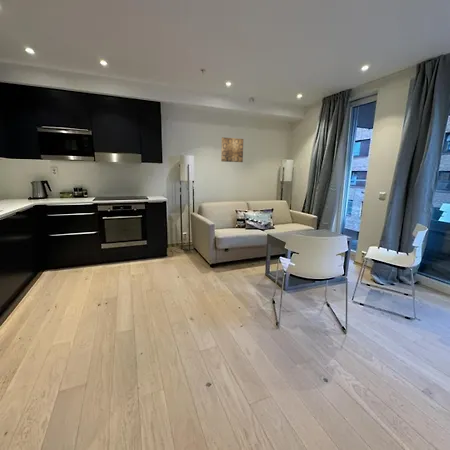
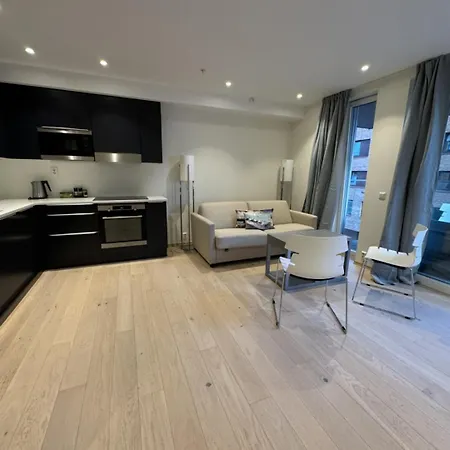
- wall art (232, 150)
